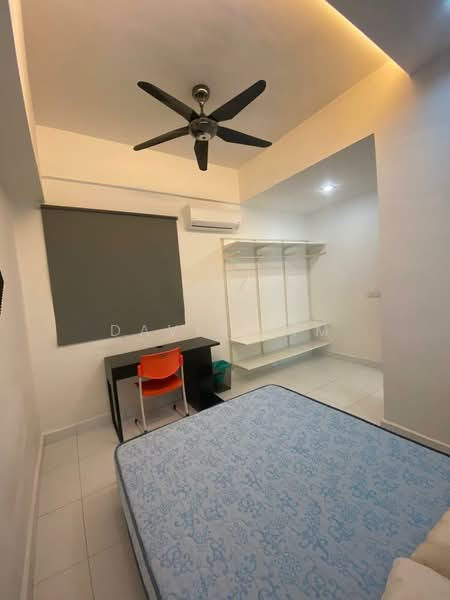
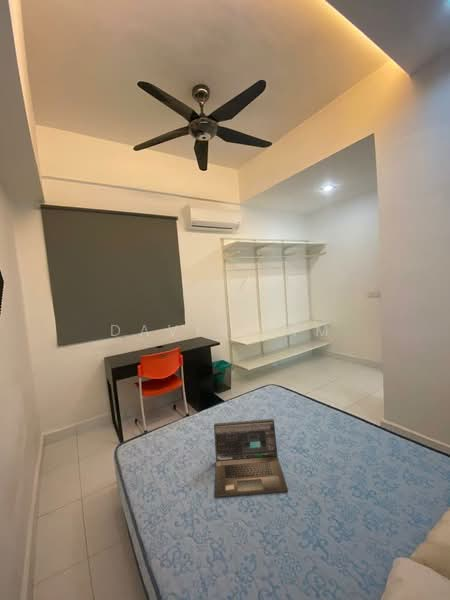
+ laptop (247, 453)
